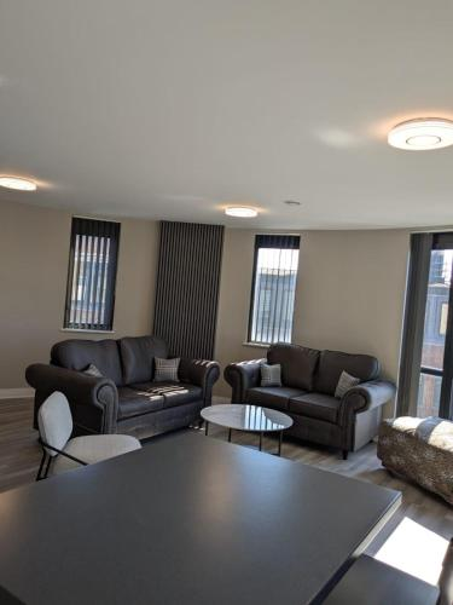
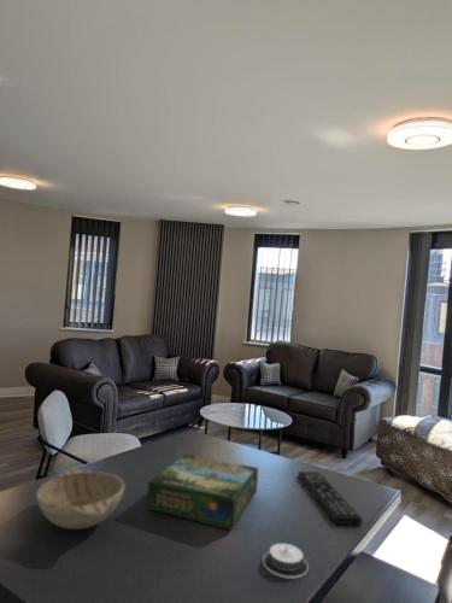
+ remote control (325, 493)
+ decorative bowl (80, 502)
+ board game (205, 487)
+ architectural model (286, 554)
